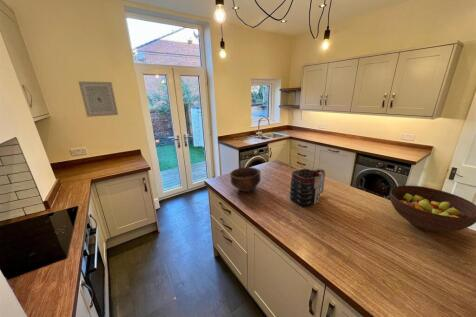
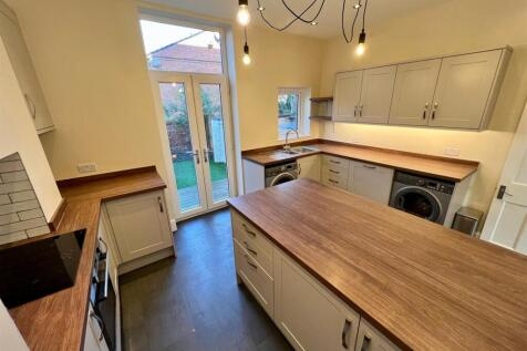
- bowl (245, 180)
- mug (309, 185)
- fruit bowl (427, 212)
- wall art (99, 99)
